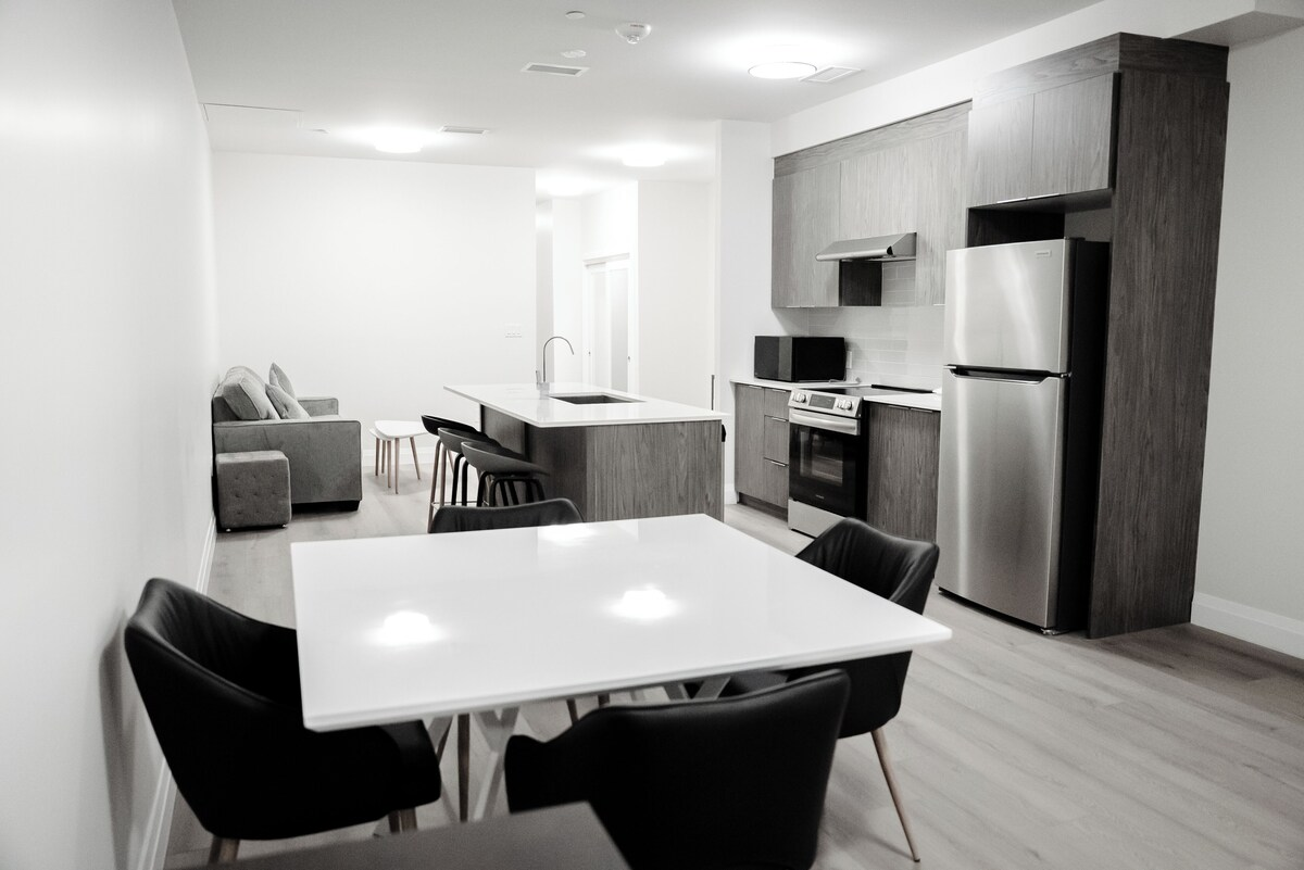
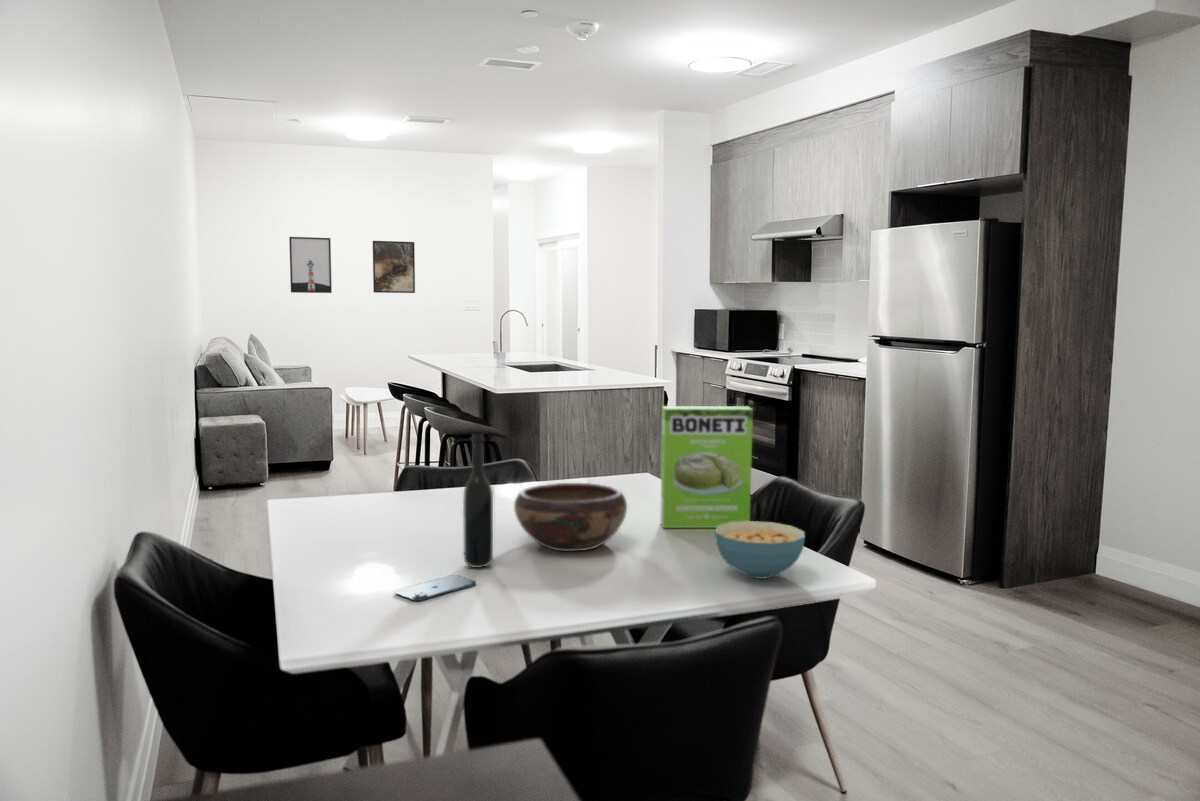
+ cake mix box (705, 466)
+ decorative bowl (570, 517)
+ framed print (310, 265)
+ cereal bowl (759, 553)
+ smartphone (436, 587)
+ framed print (394, 267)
+ bottle (478, 500)
